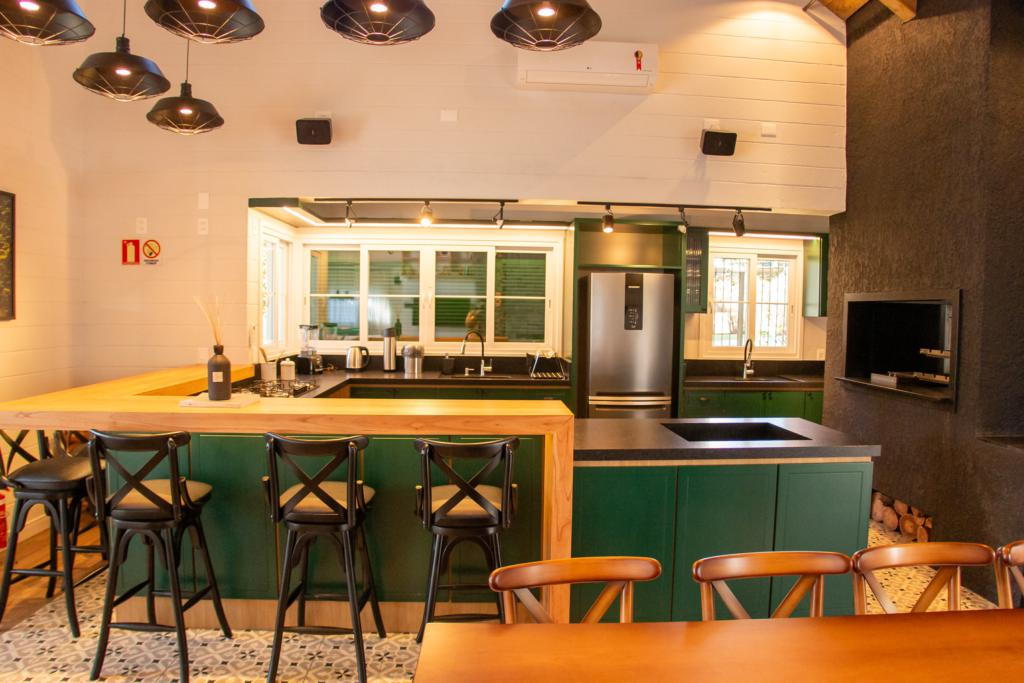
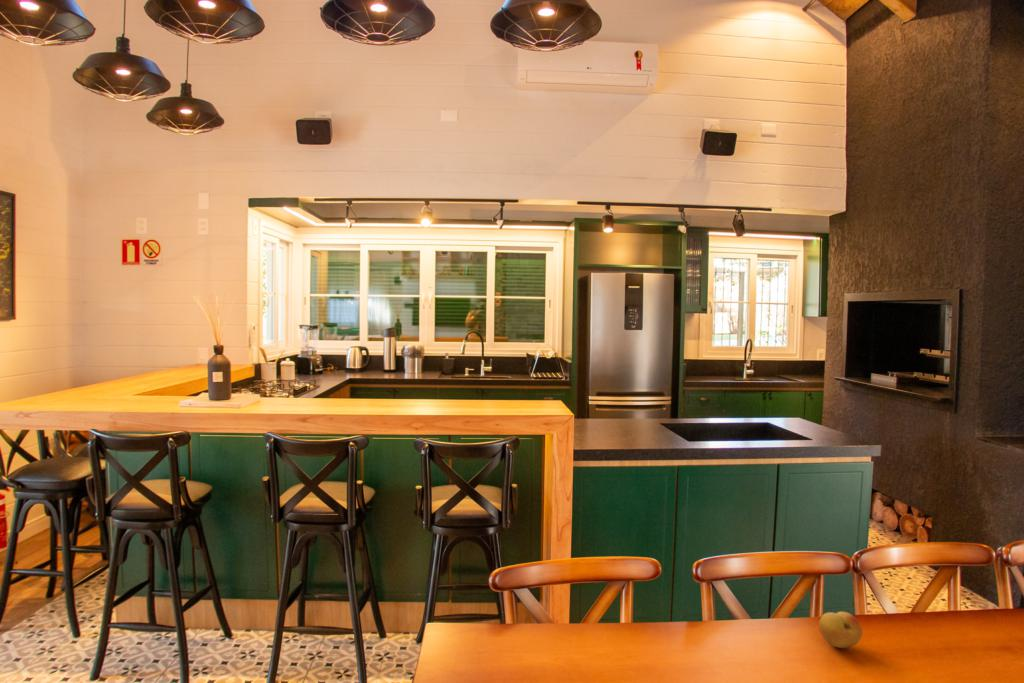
+ fruit (840, 629)
